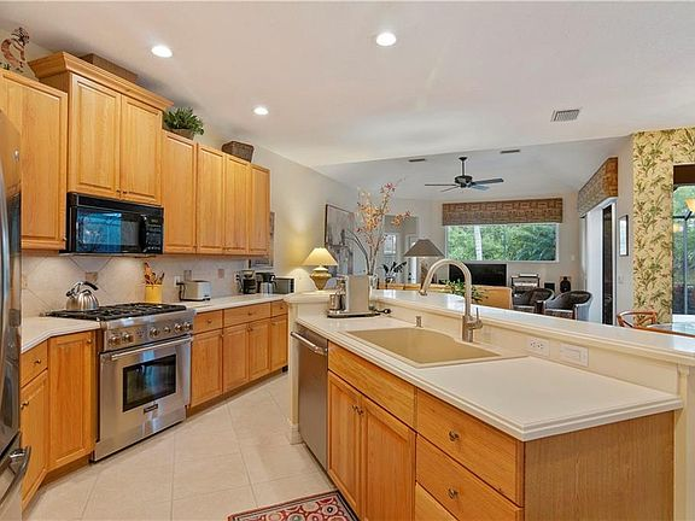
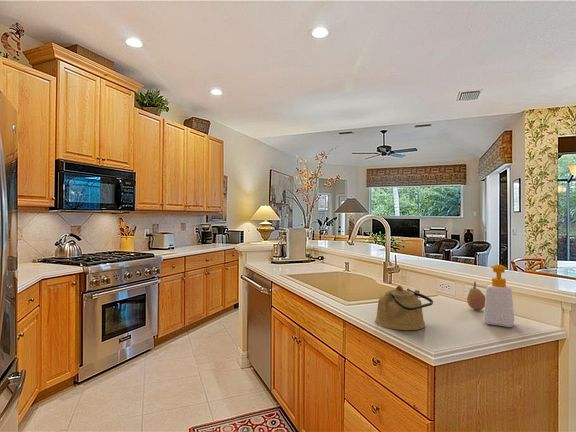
+ soap bottle (499, 293)
+ fruit (476, 295)
+ kettle (403, 303)
